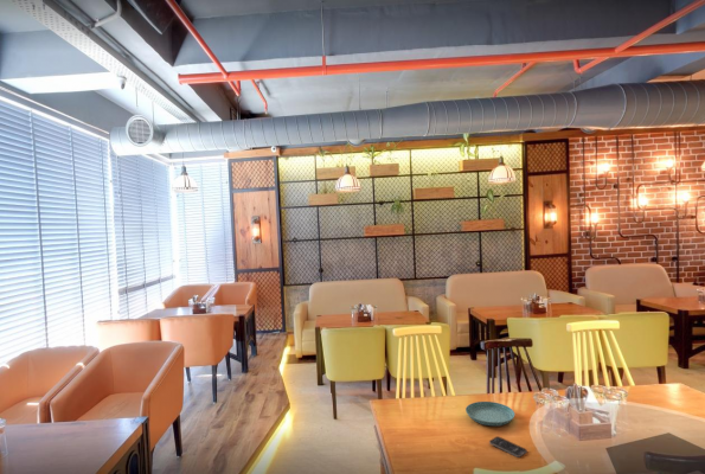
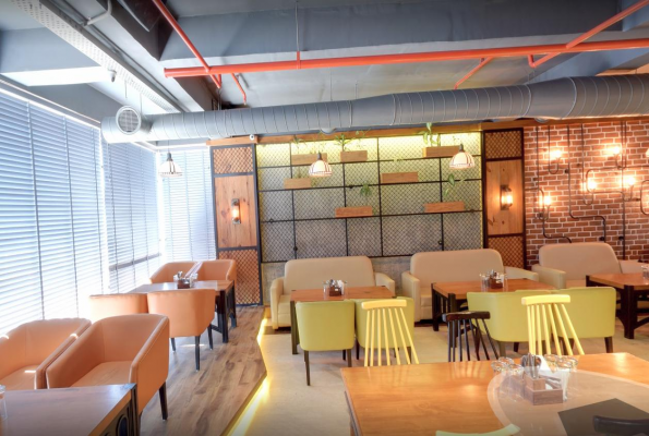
- saucer (489, 414)
- smartphone (507, 446)
